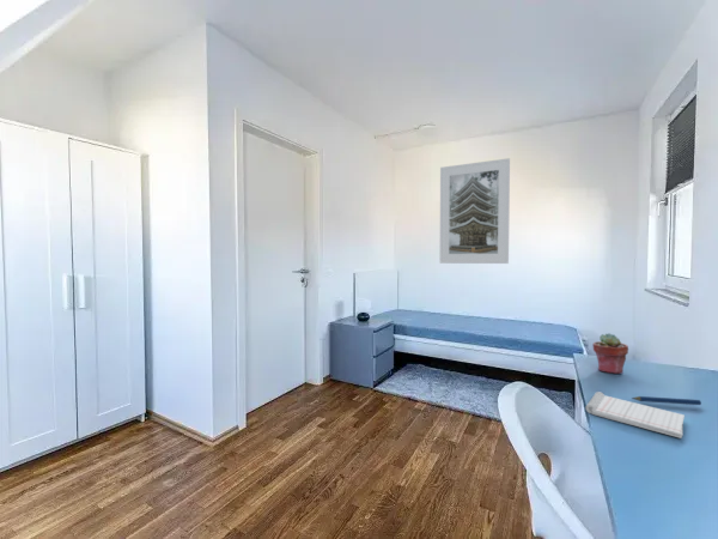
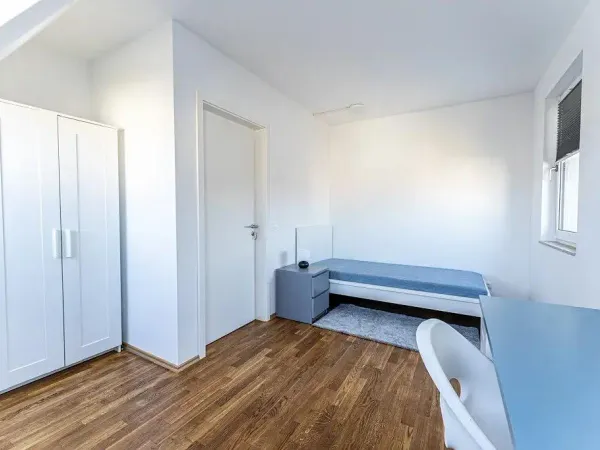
- notebook (644, 405)
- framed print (473, 213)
- potted succulent (609, 351)
